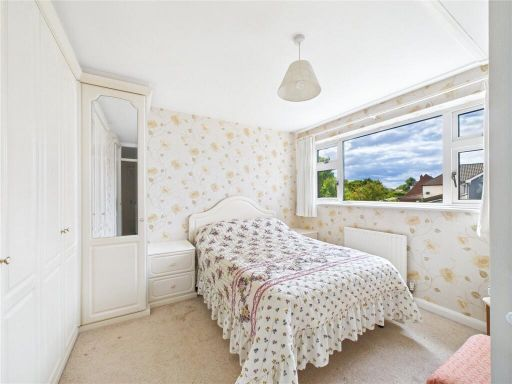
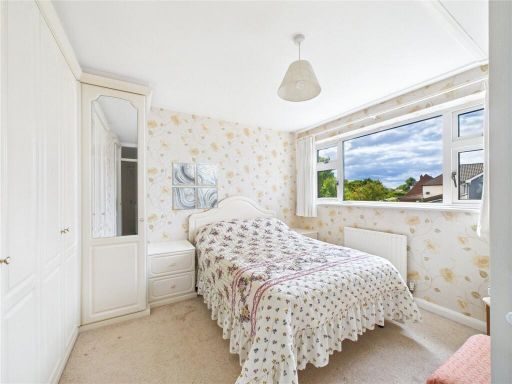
+ wall art (196, 185)
